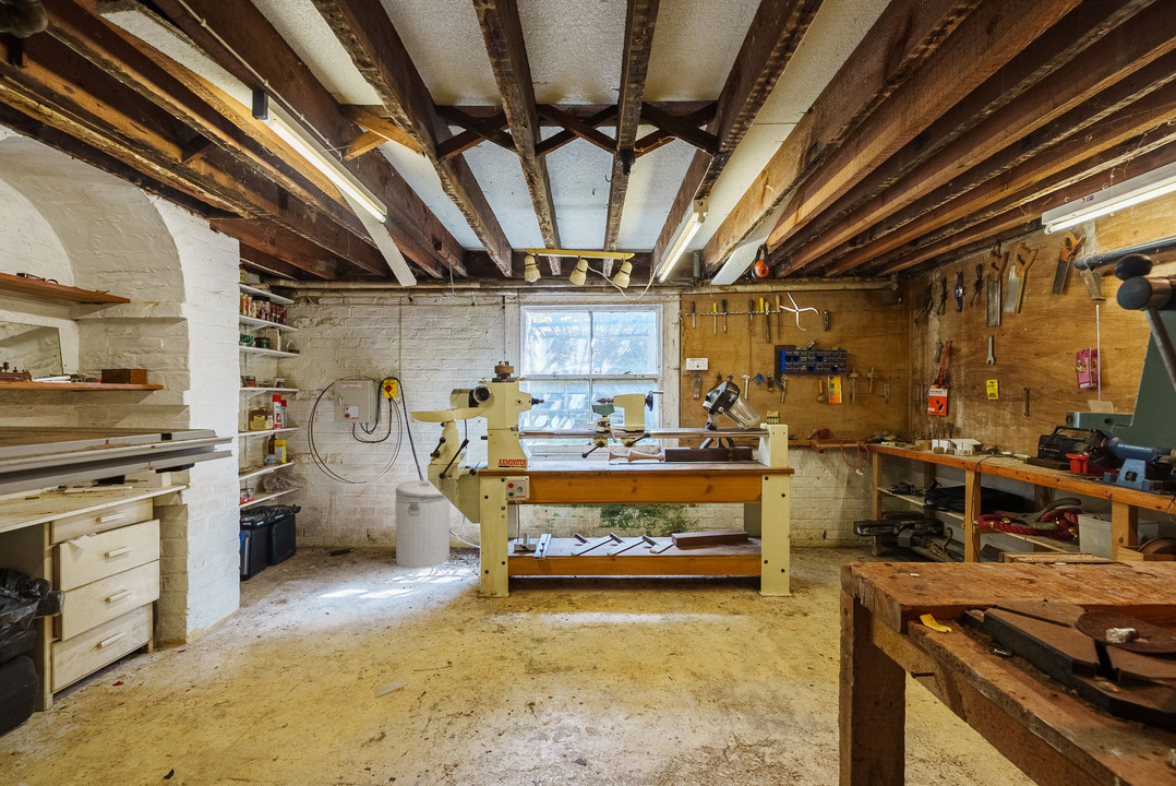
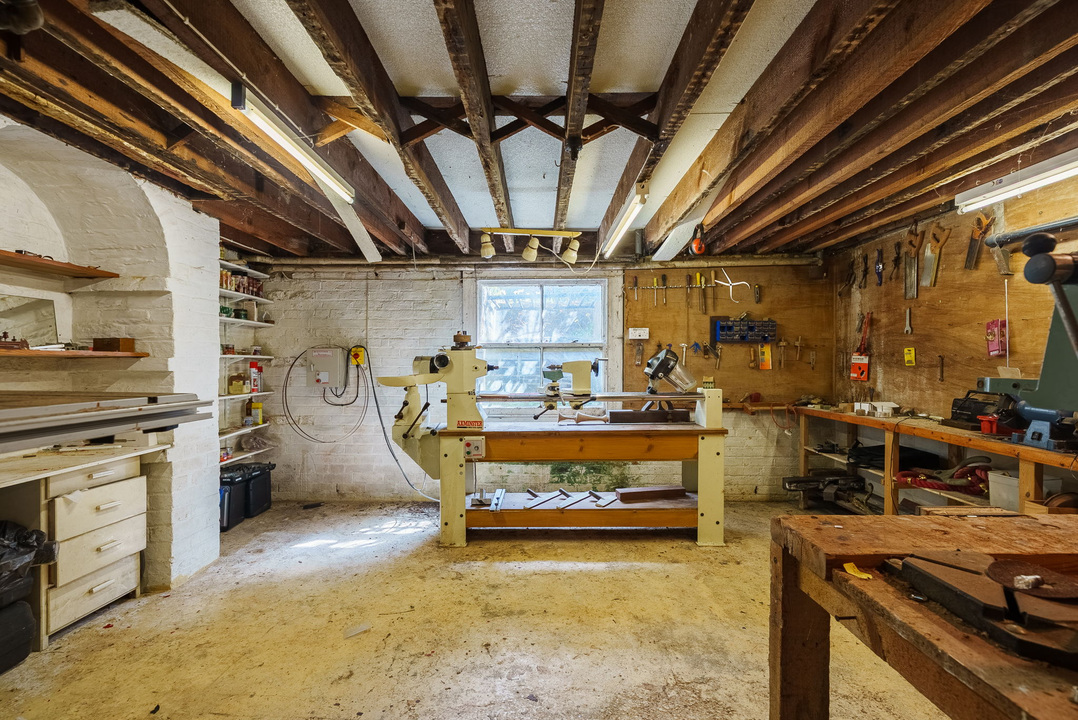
- can (424, 521)
